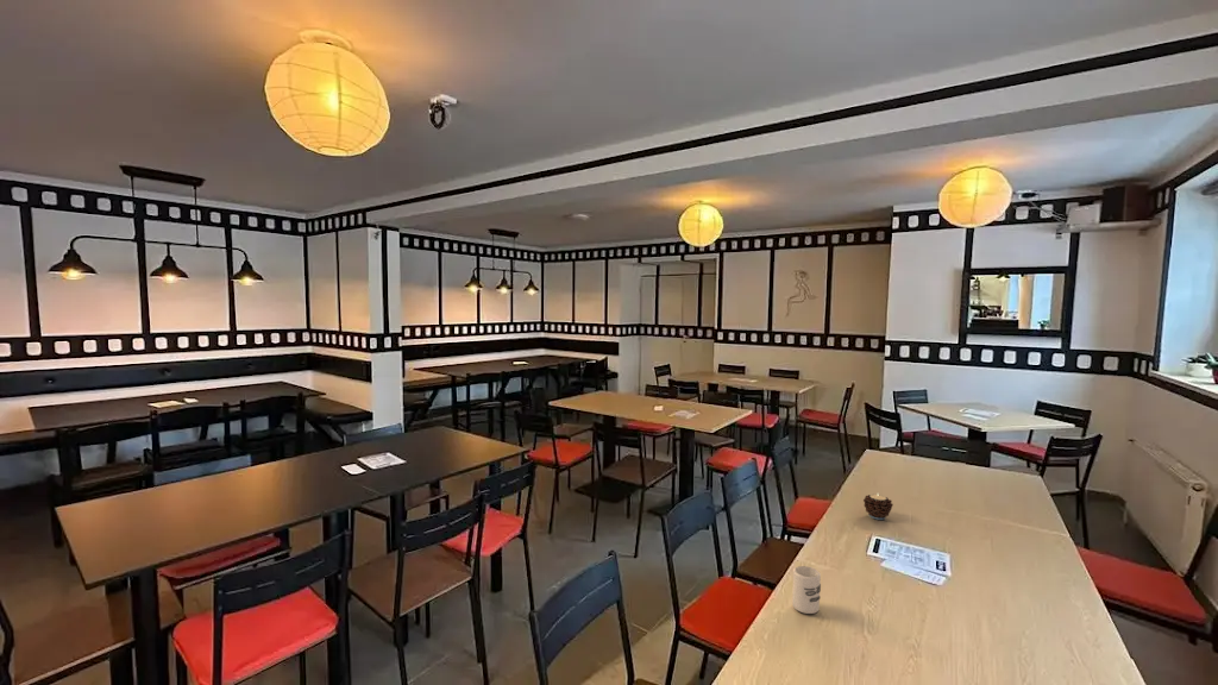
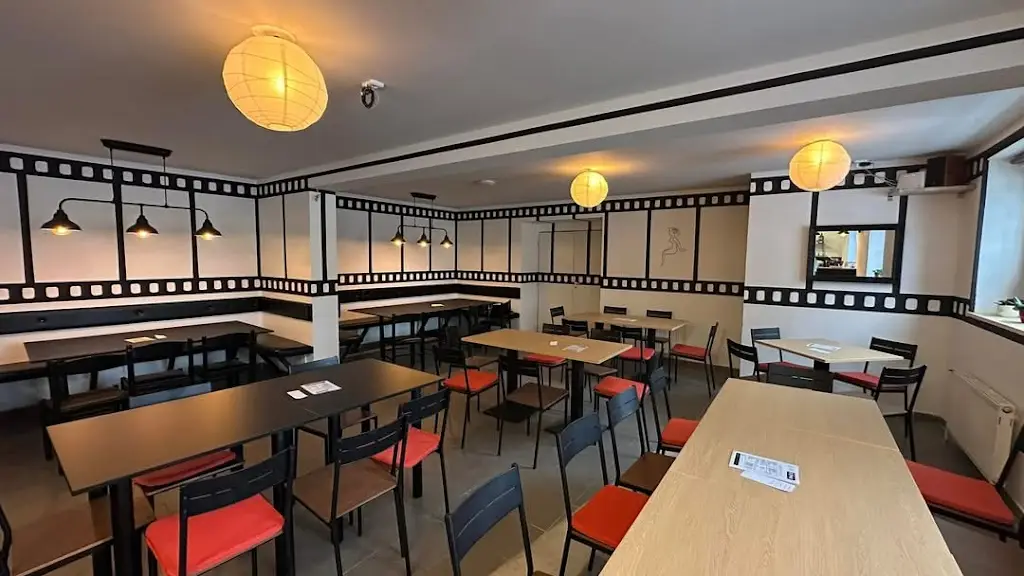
- cup (806, 589)
- candle (878, 504)
